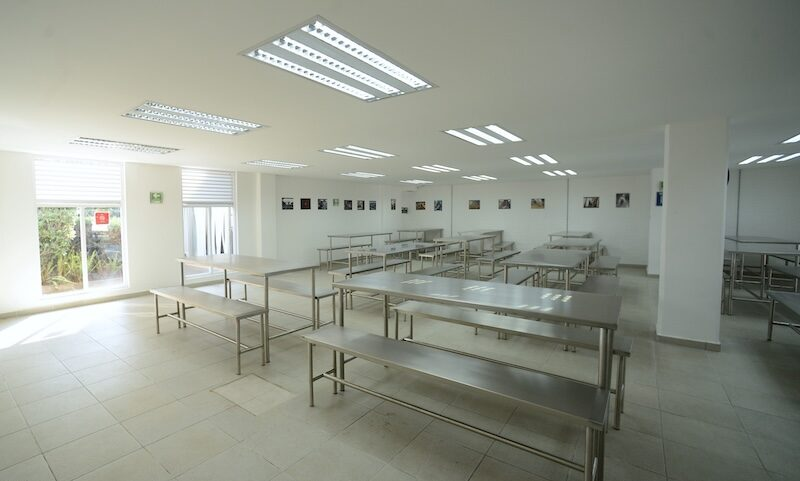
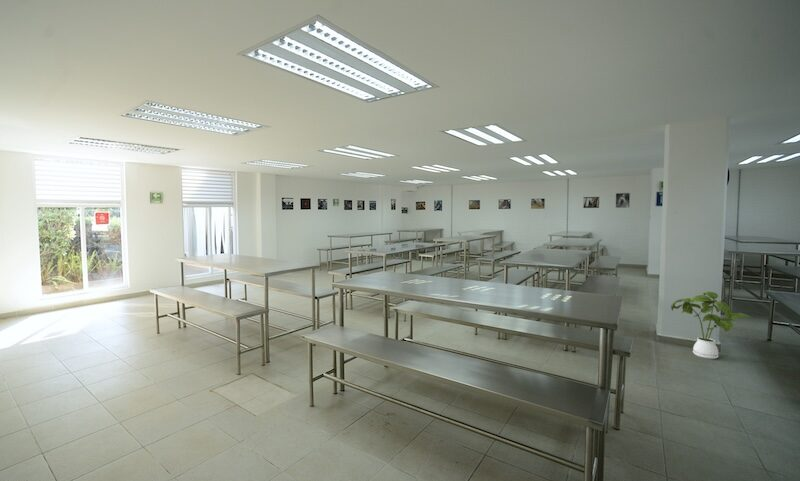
+ house plant (712, 327)
